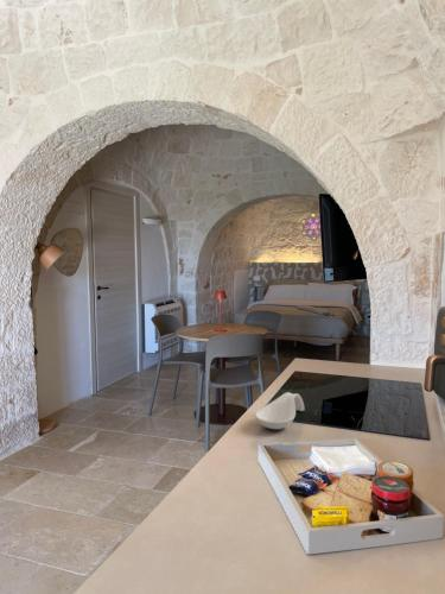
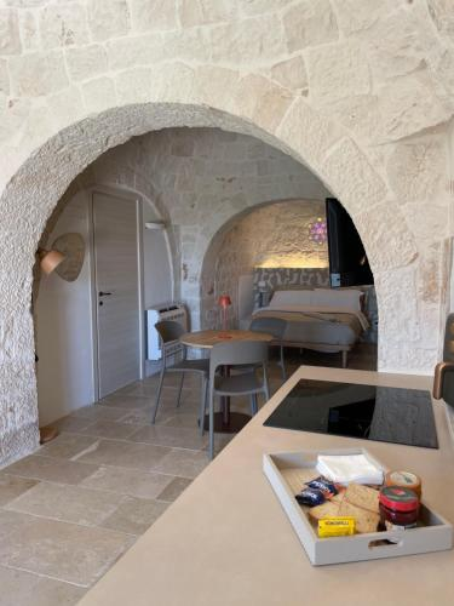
- spoon rest (282, 409)
